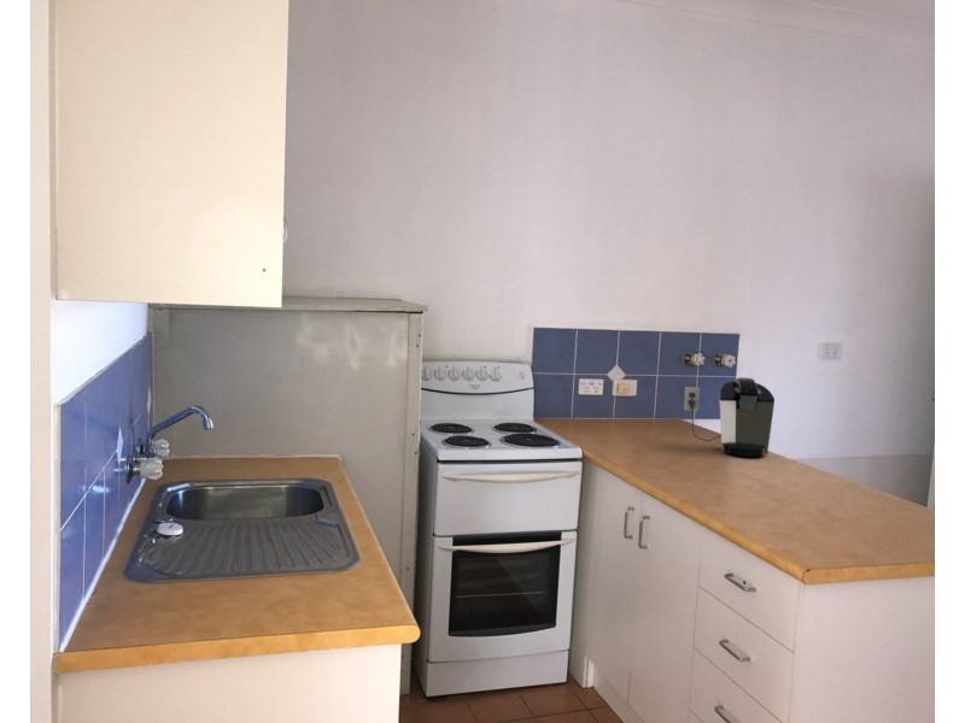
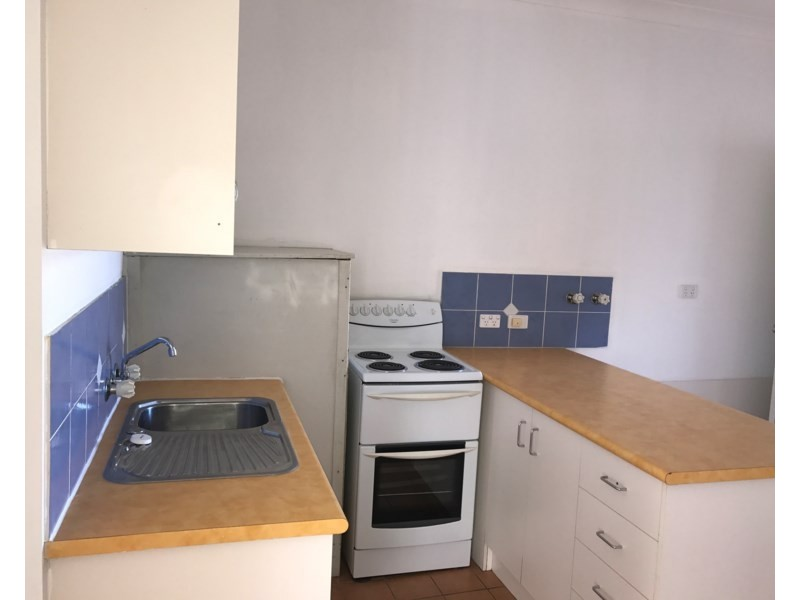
- coffee maker (729, 413)
